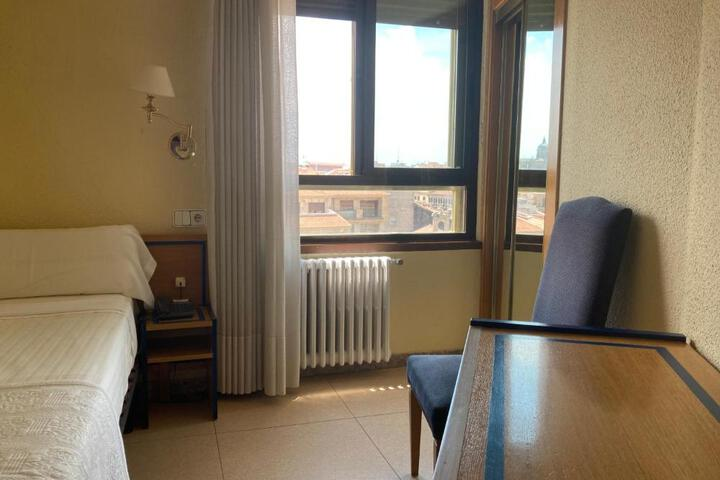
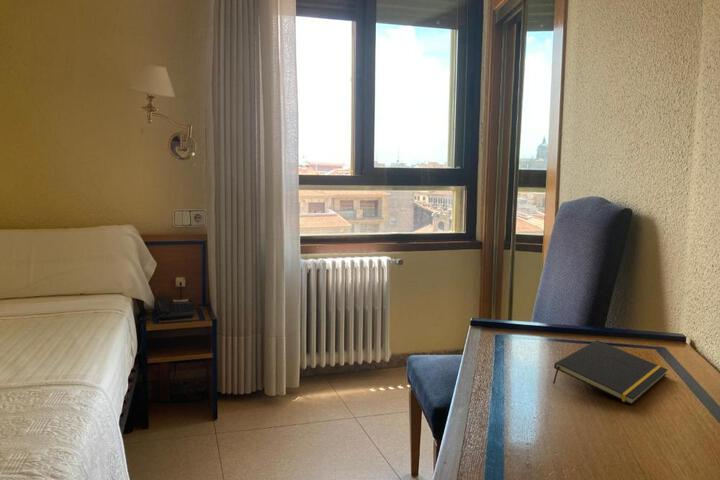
+ notepad (612, 368)
